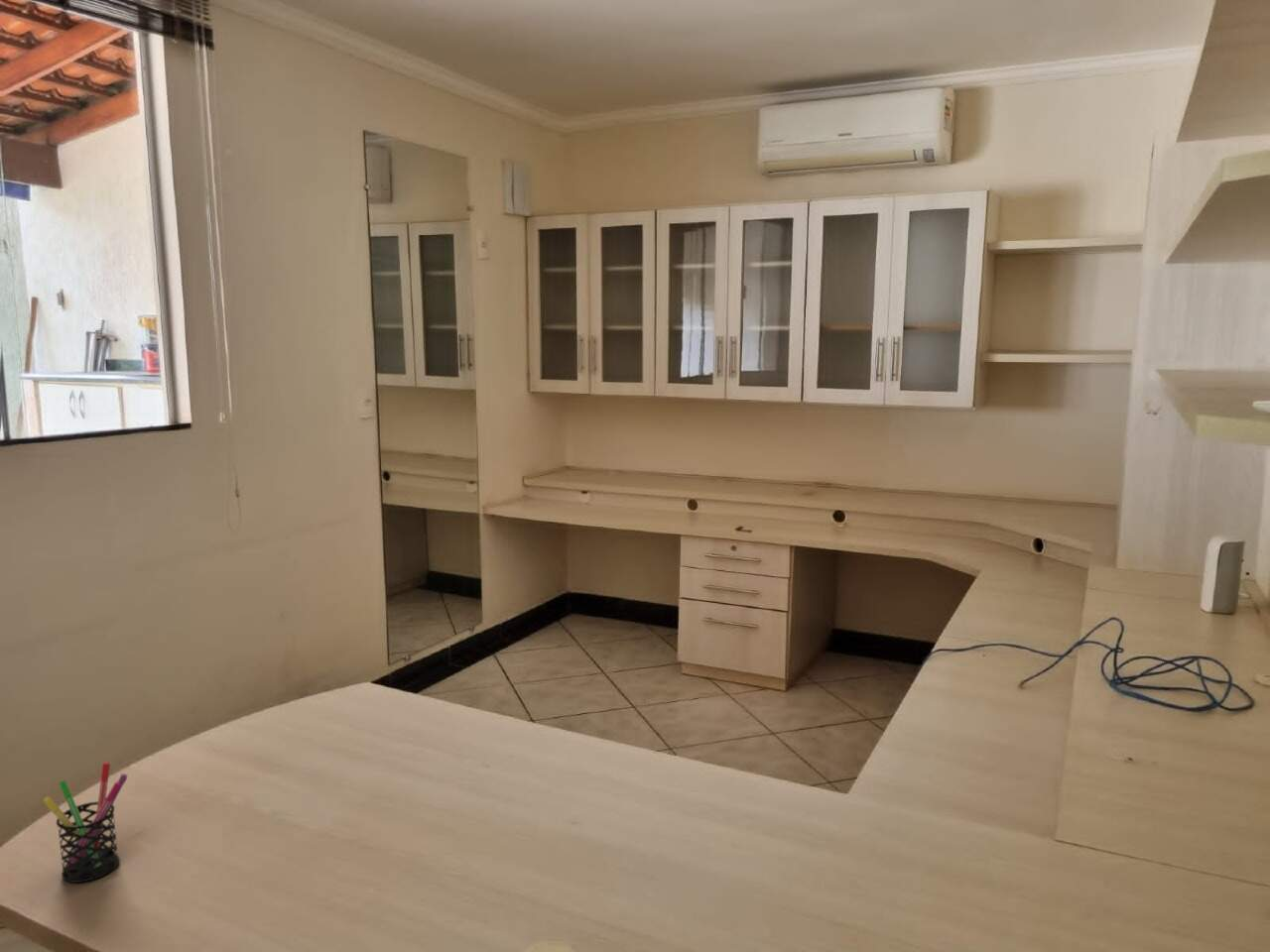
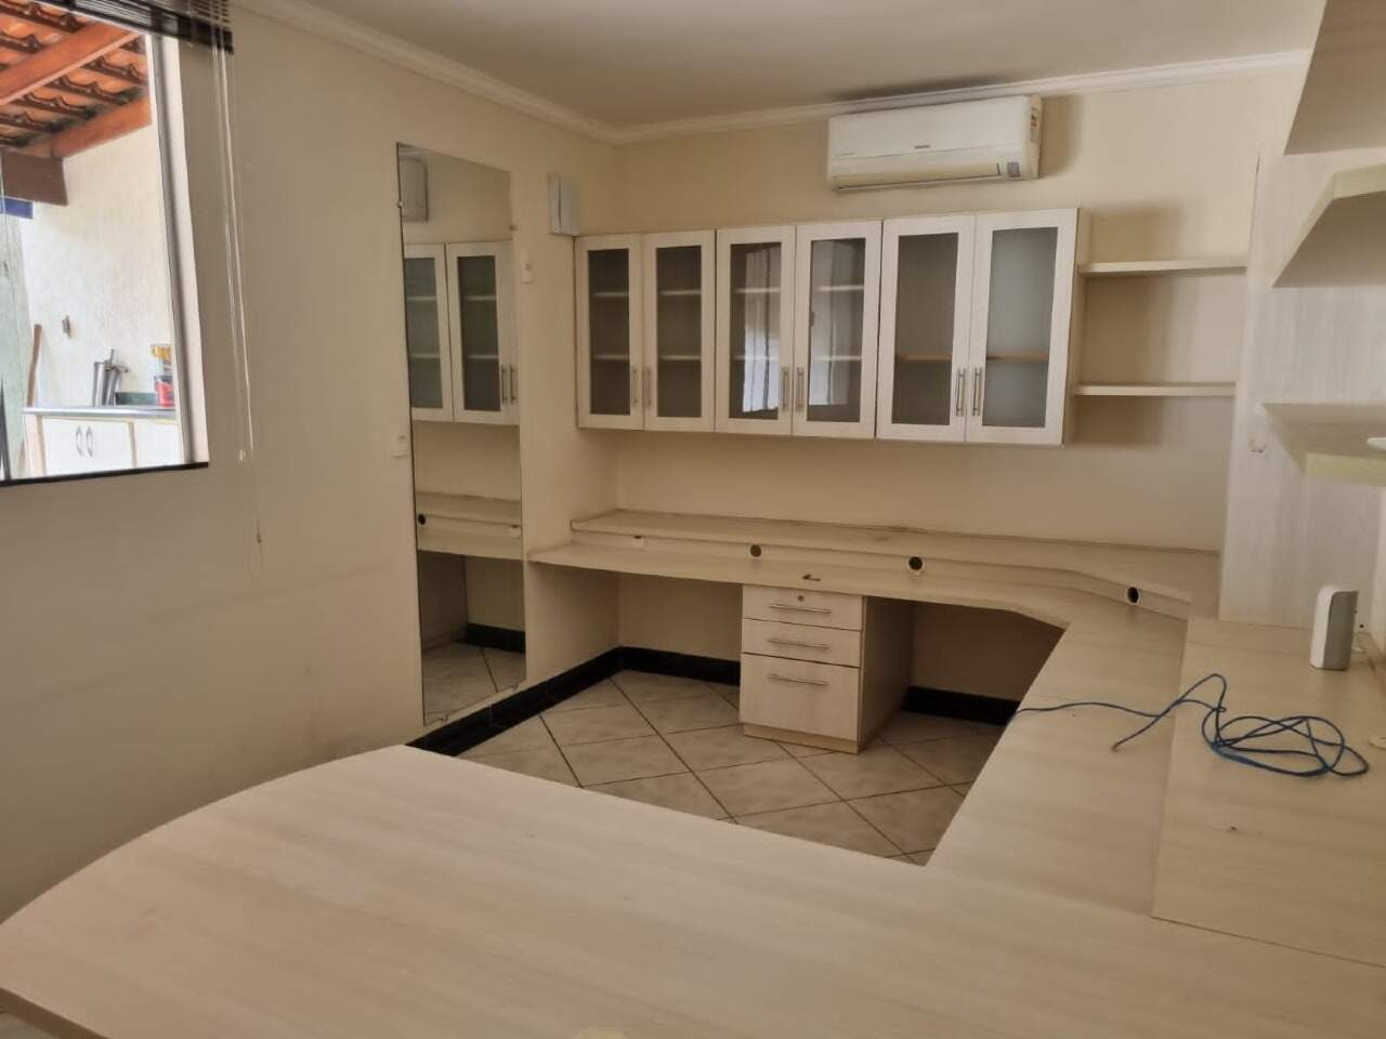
- pen holder (85, 818)
